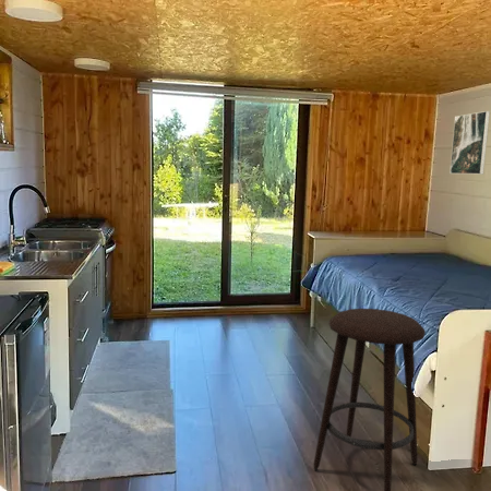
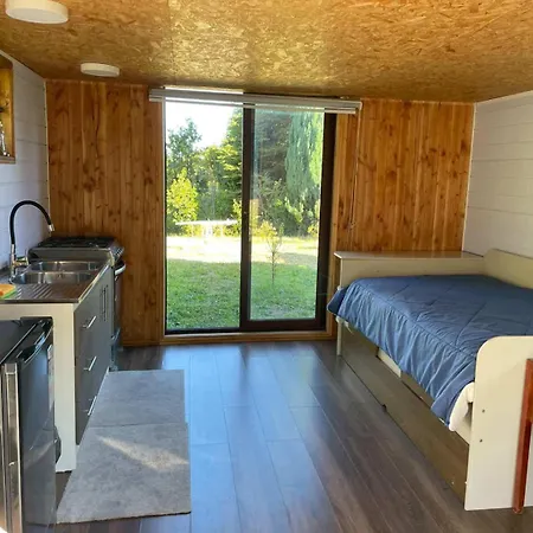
- stool (369, 403)
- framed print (468, 144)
